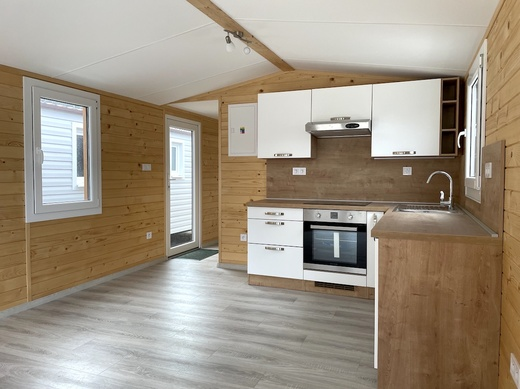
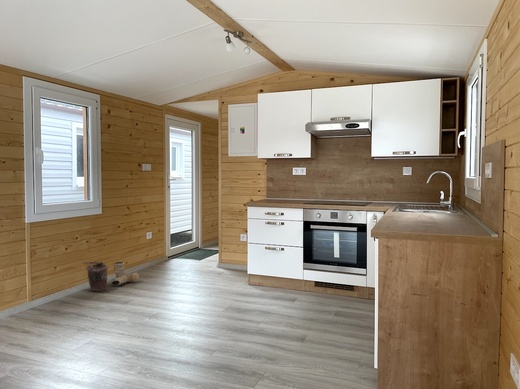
+ boots (125, 273)
+ bucket (96, 275)
